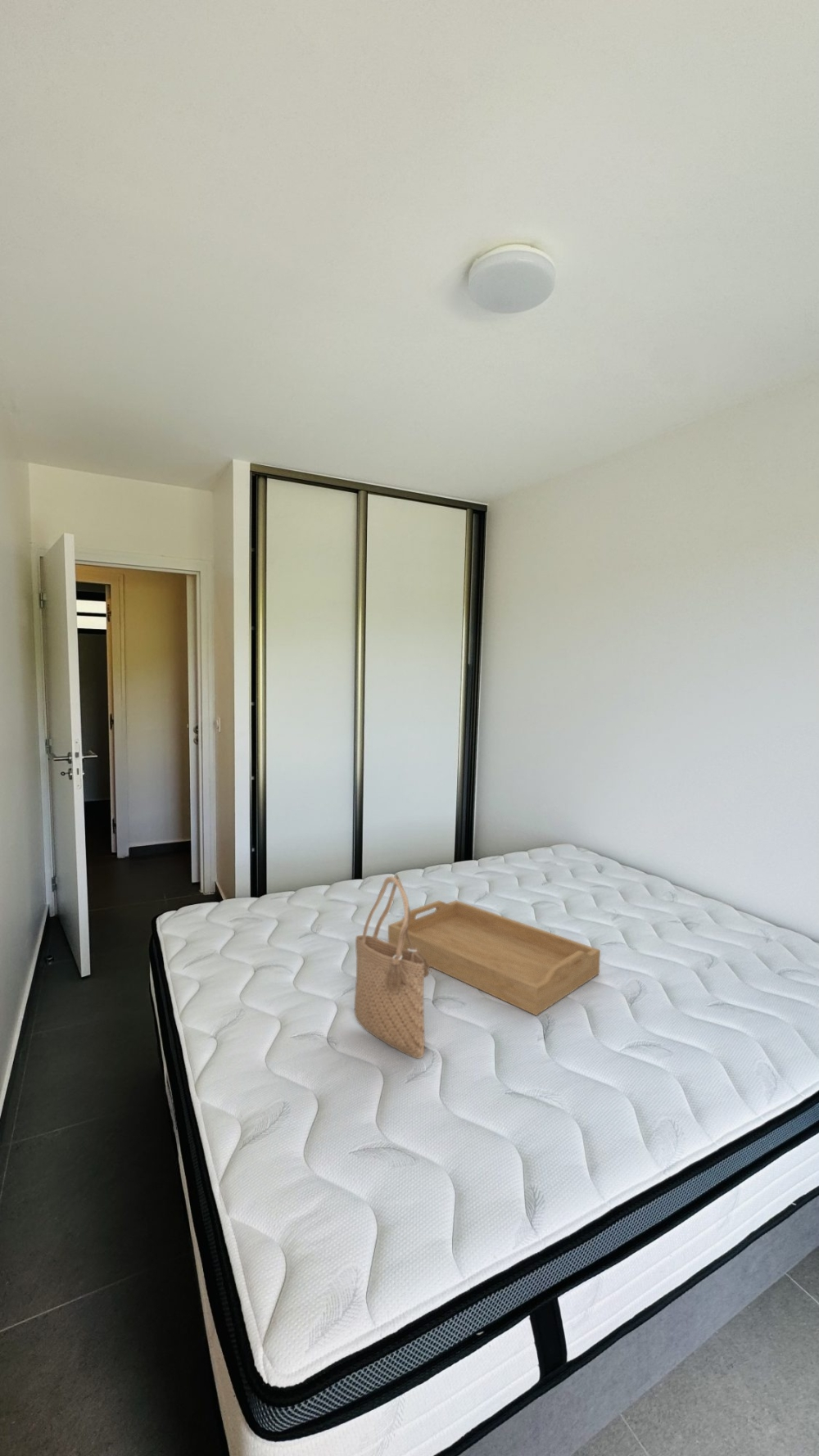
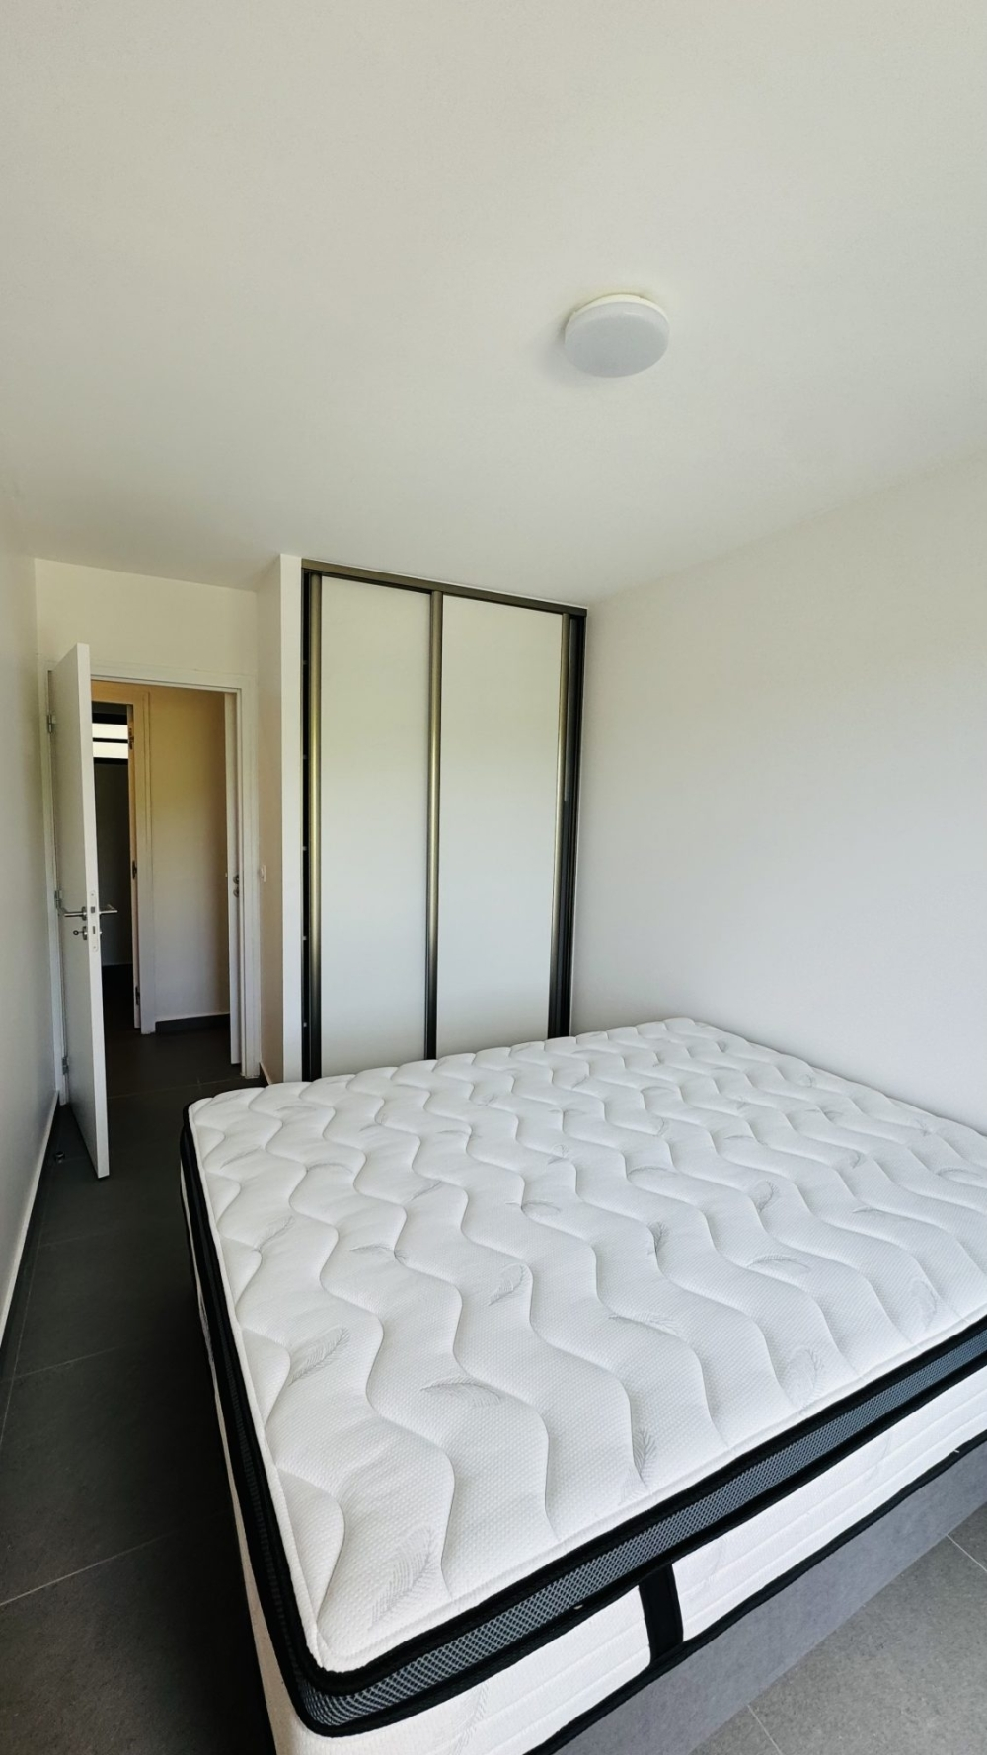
- tote bag (389, 961)
- serving tray (489, 944)
